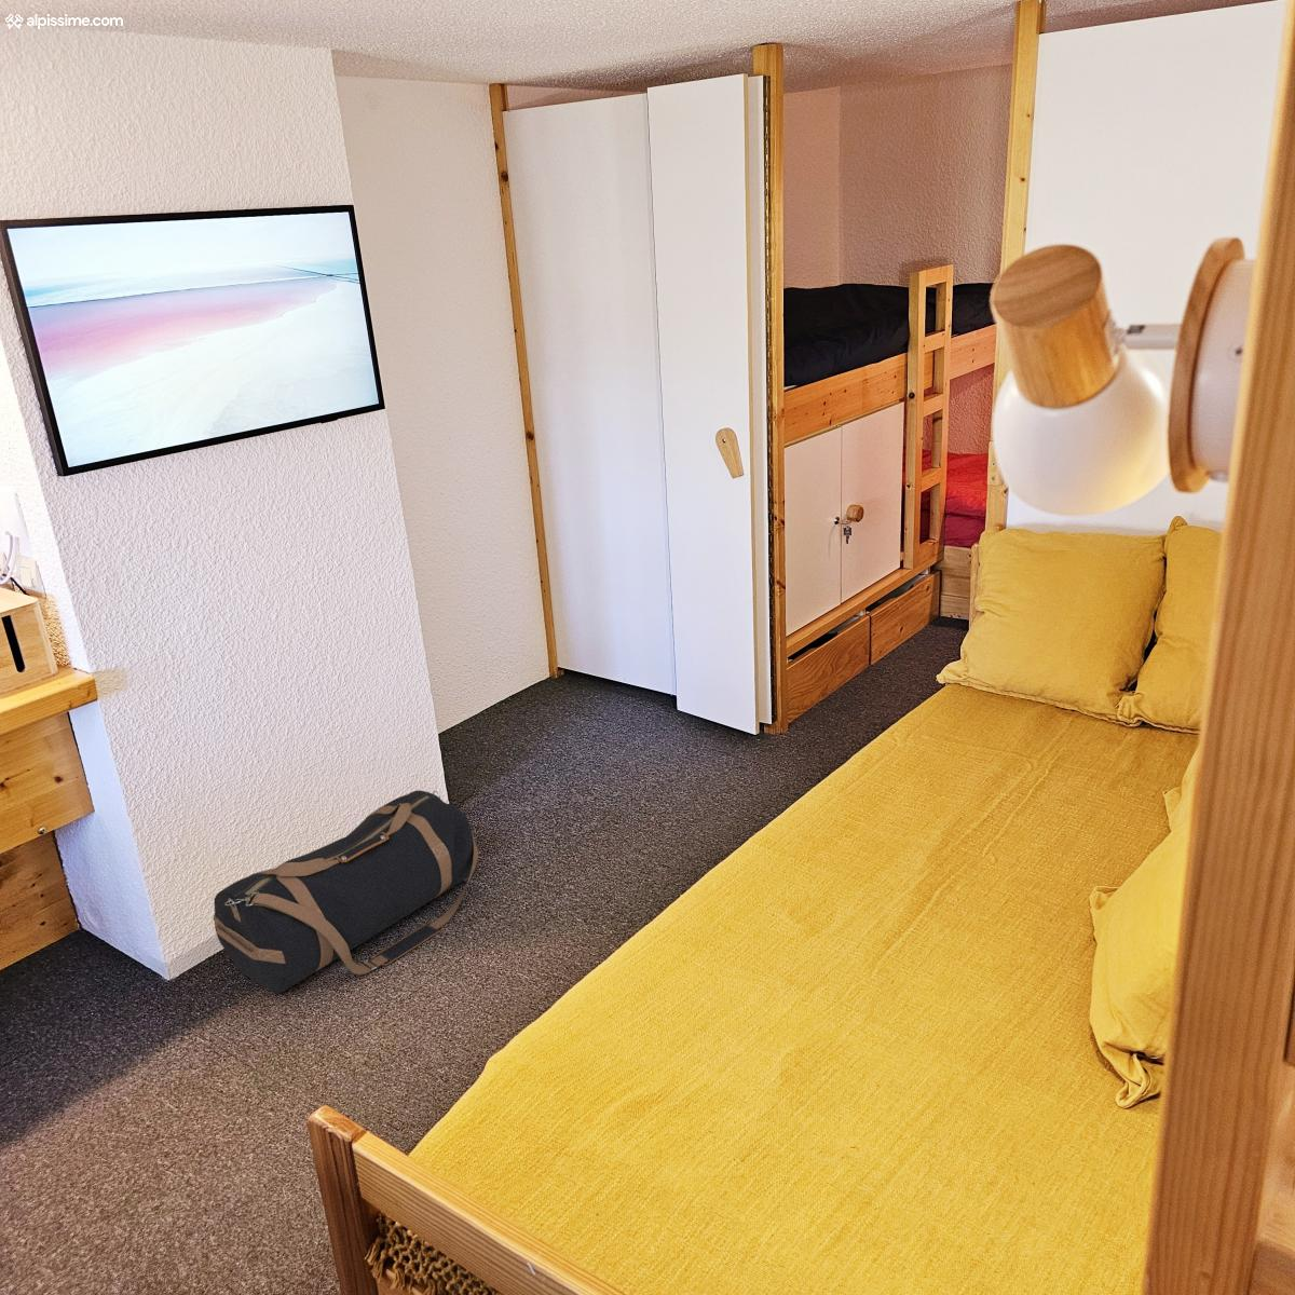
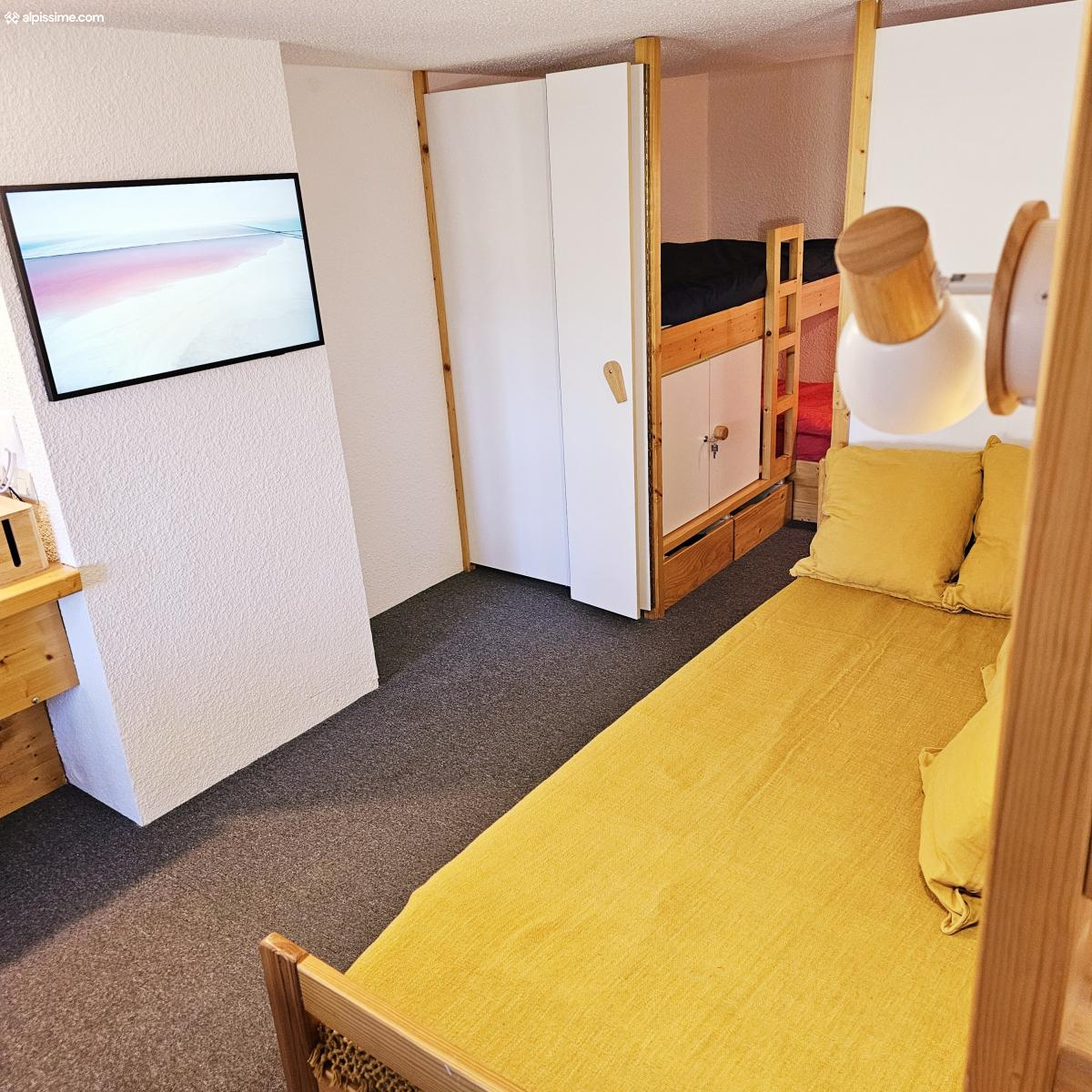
- duffel bag (355, 881)
